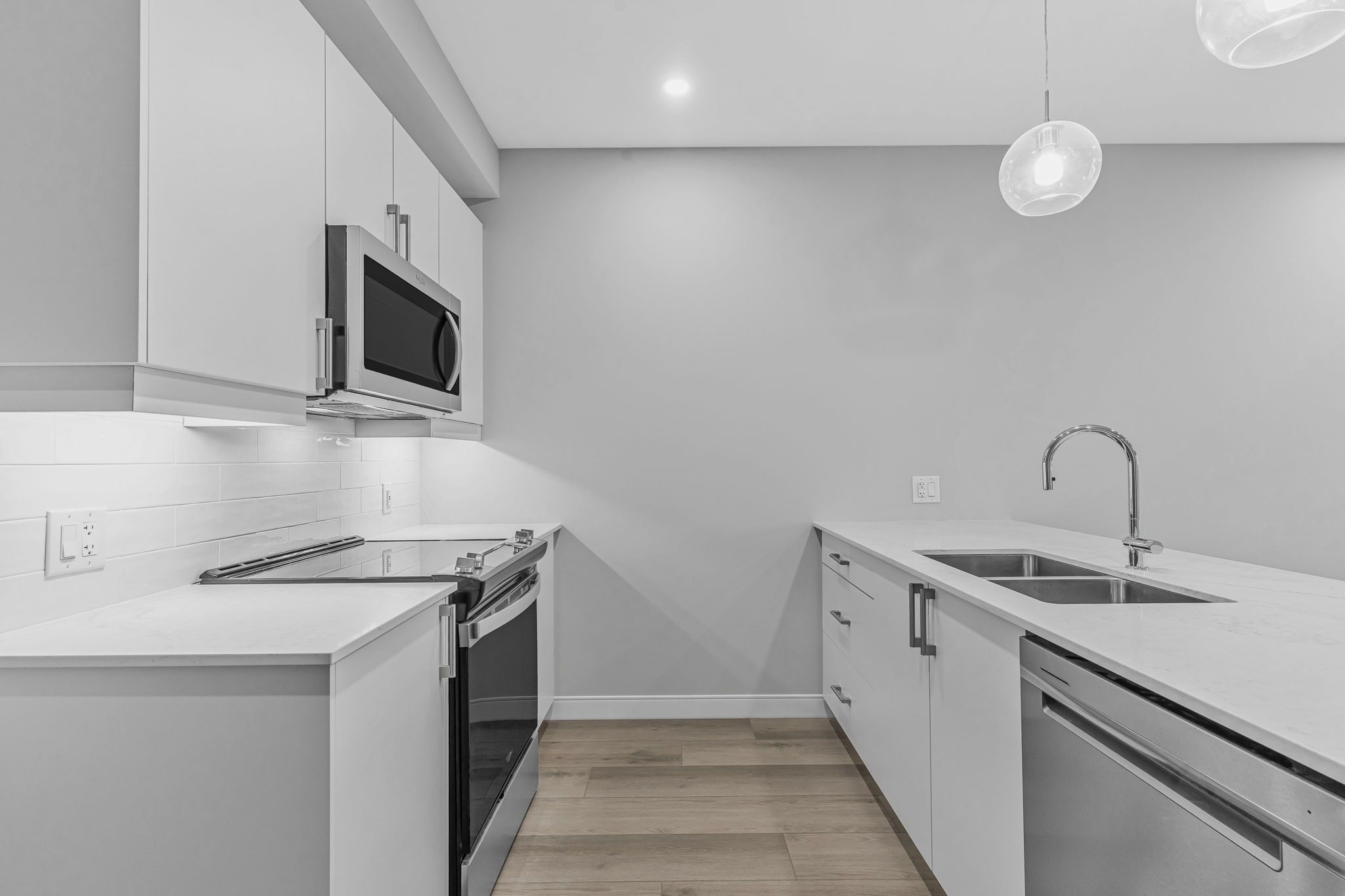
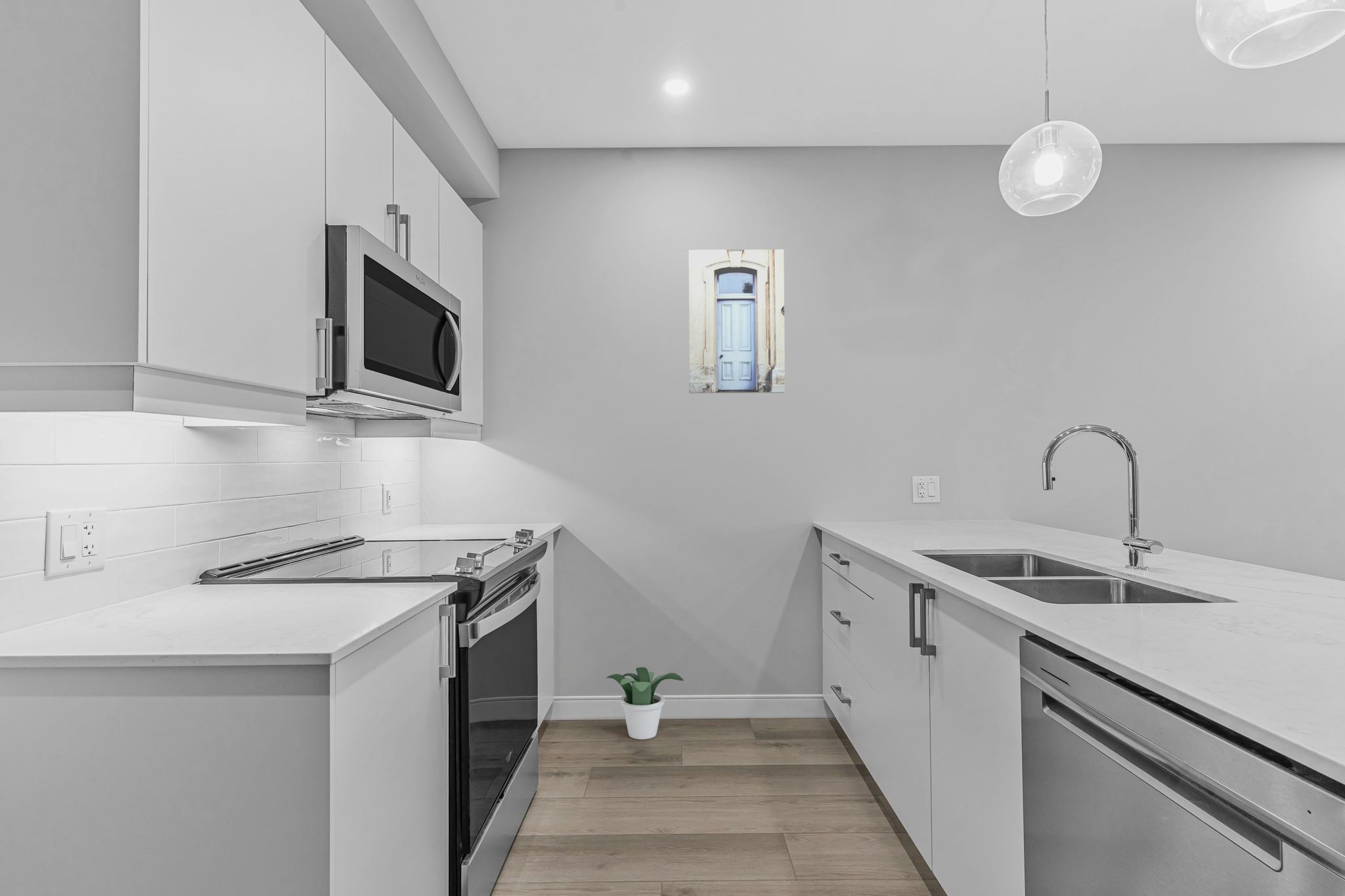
+ wall art (736, 321)
+ potted plant (644, 704)
